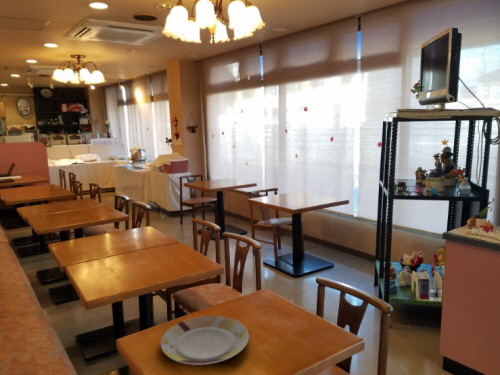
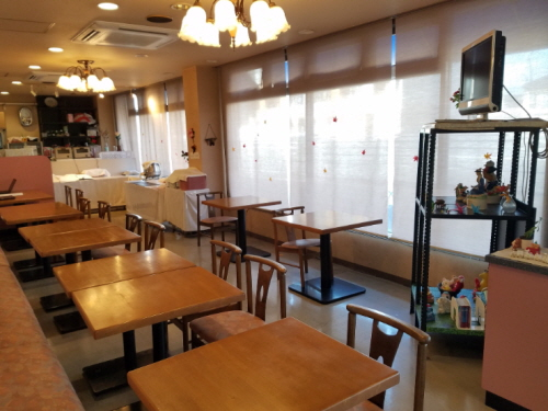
- plate (205, 340)
